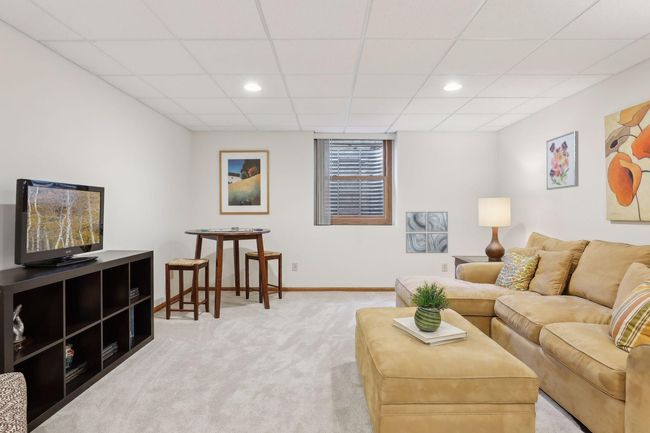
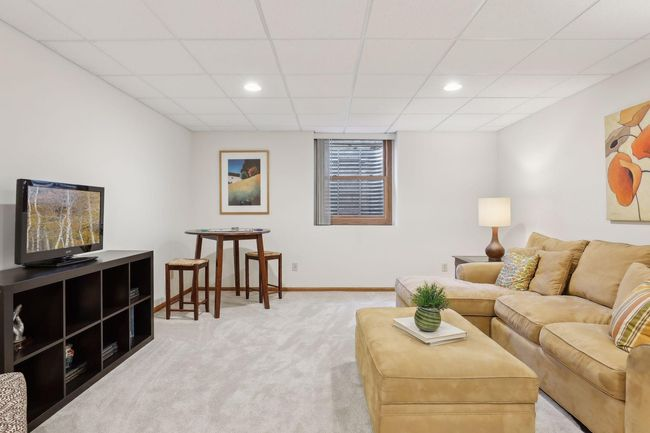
- wall art (561, 162)
- wall art (427, 231)
